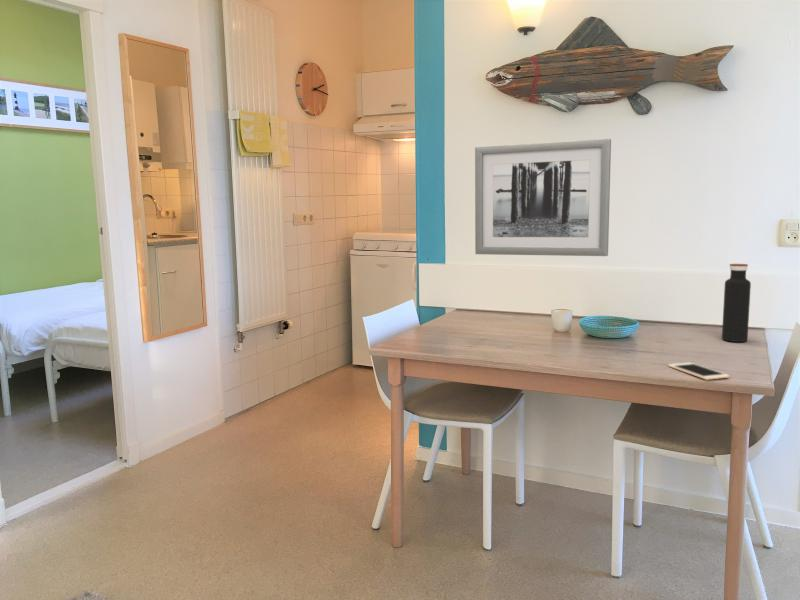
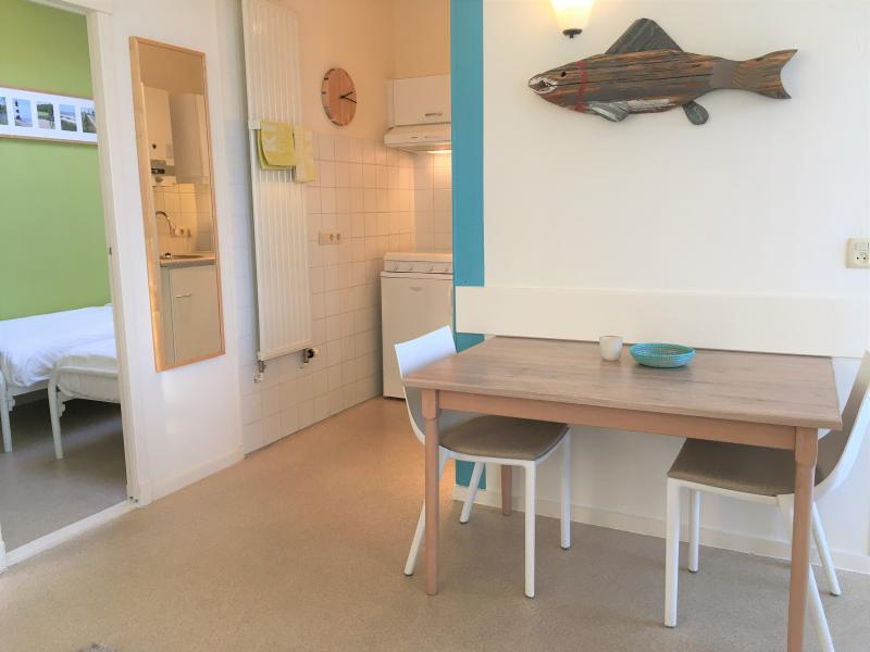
- water bottle (736, 302)
- wall art (539, 199)
- cell phone (697, 370)
